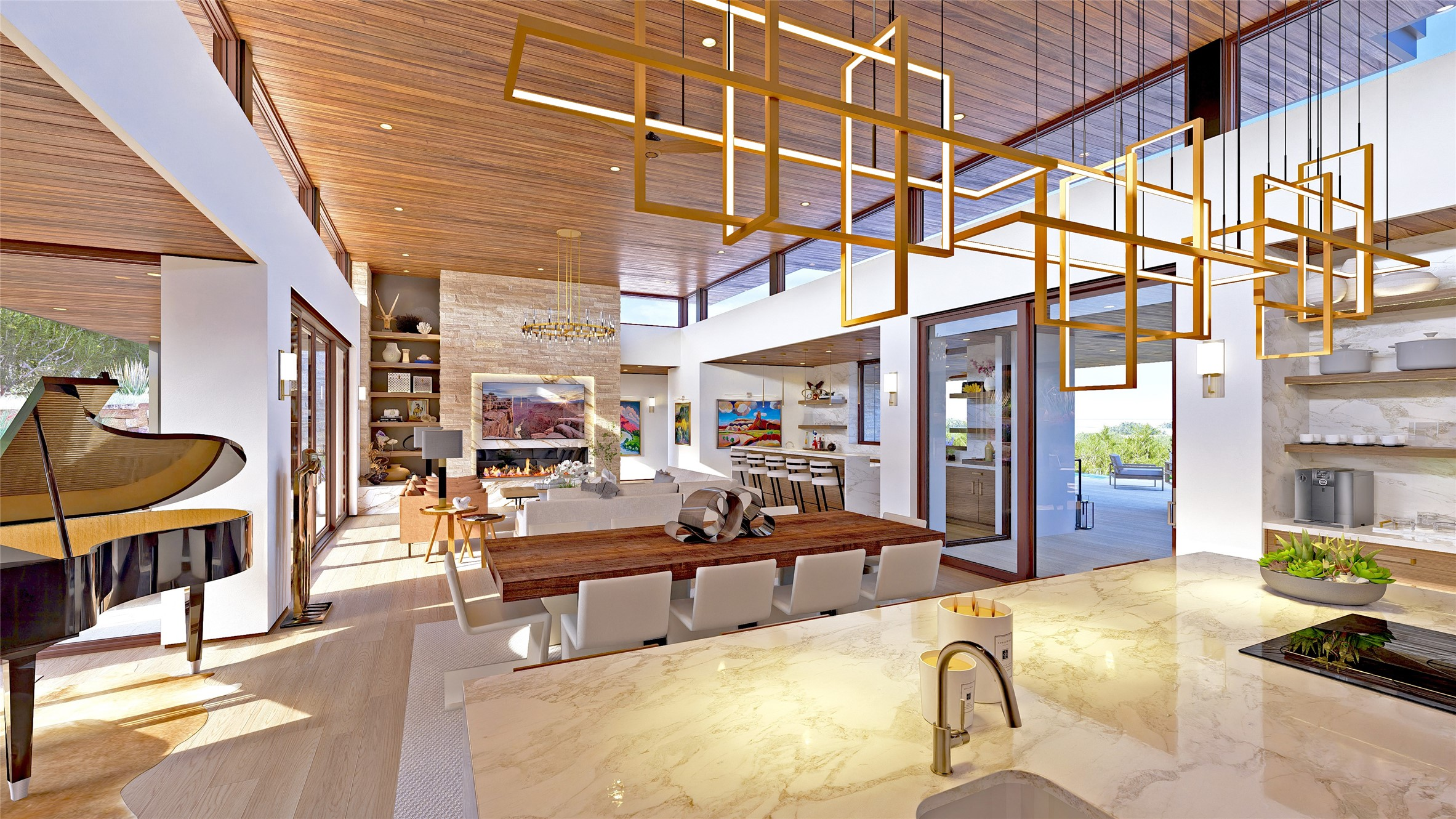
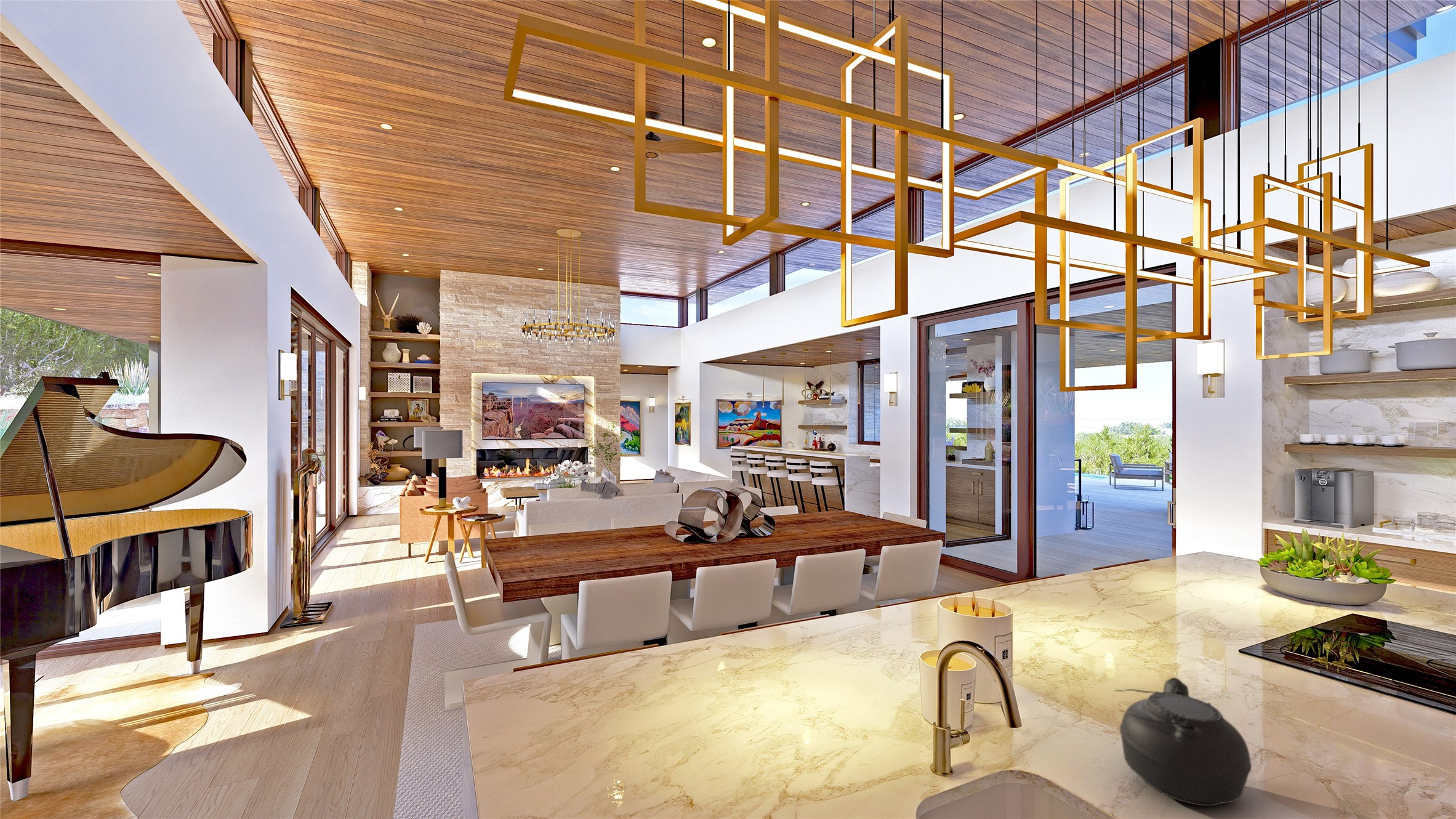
+ teapot (1181, 740)
